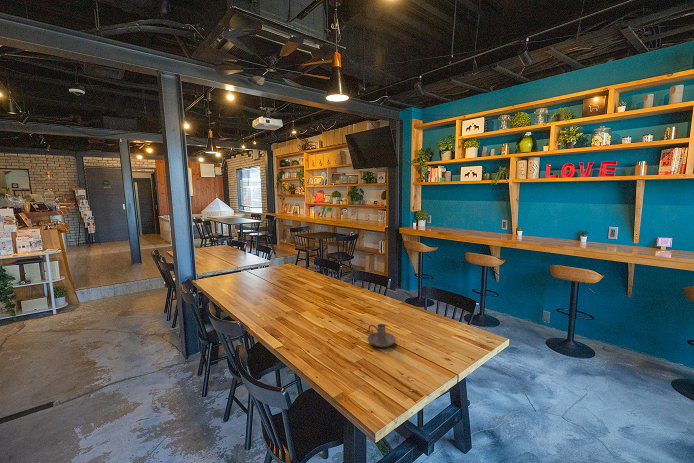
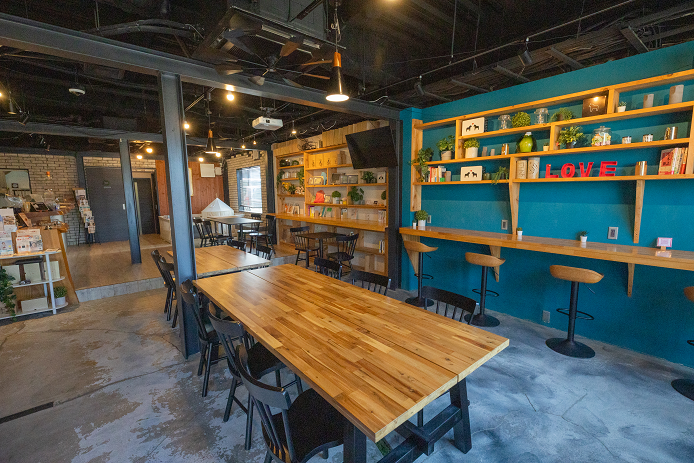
- candle holder (379, 333)
